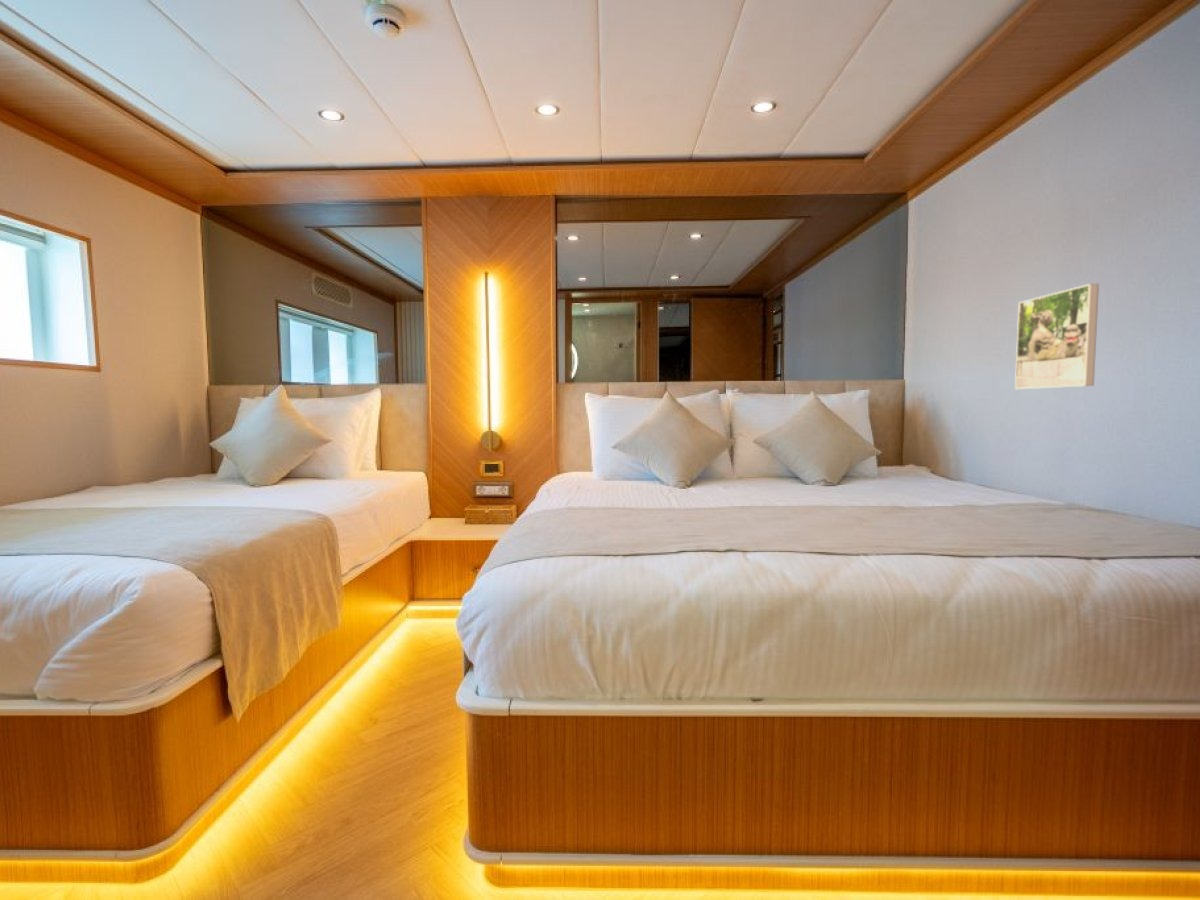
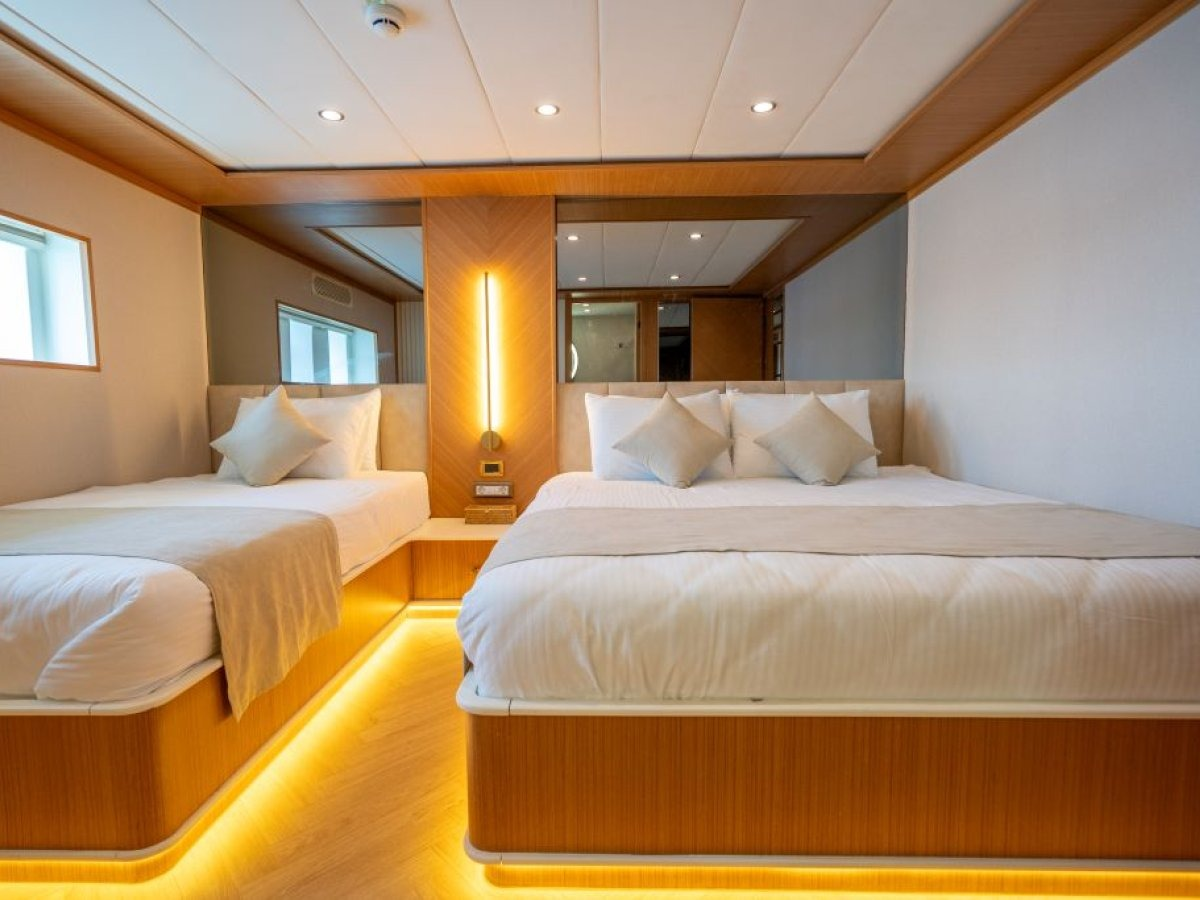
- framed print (1053, 340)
